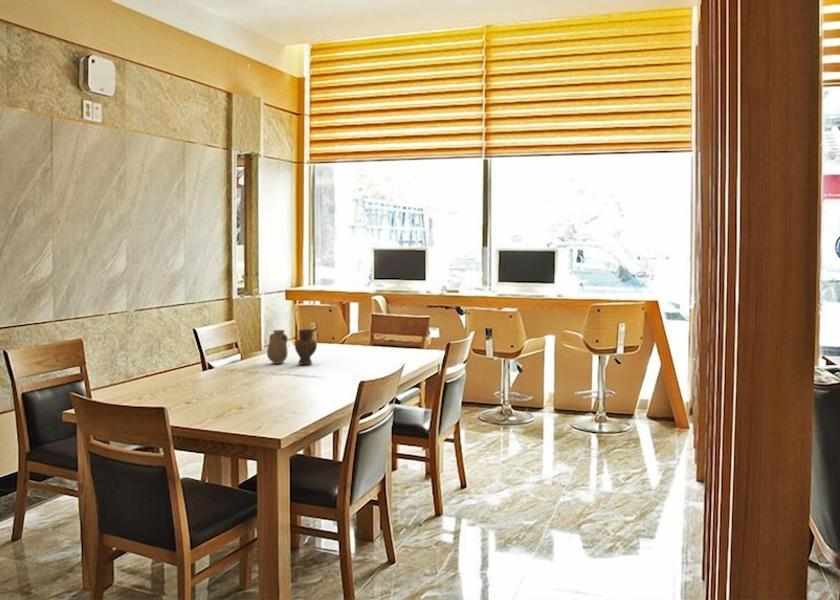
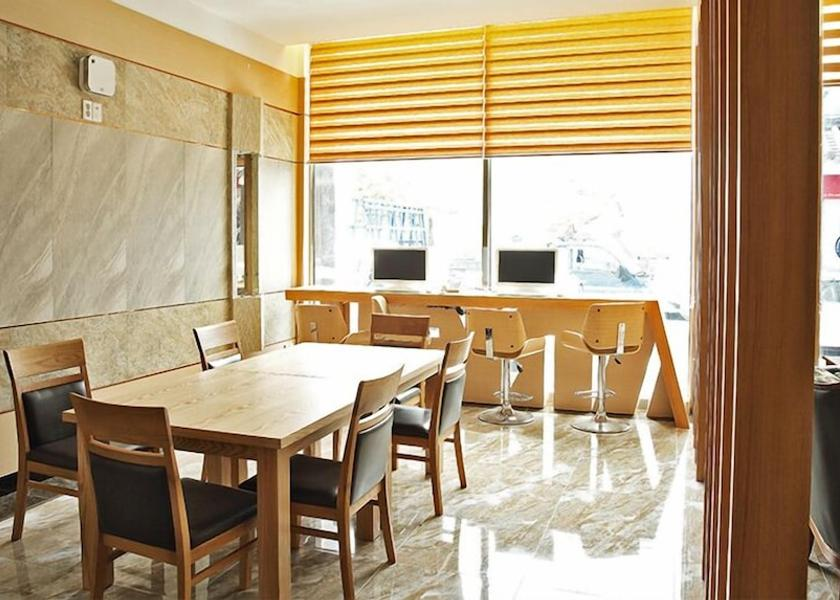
- vase (295, 346)
